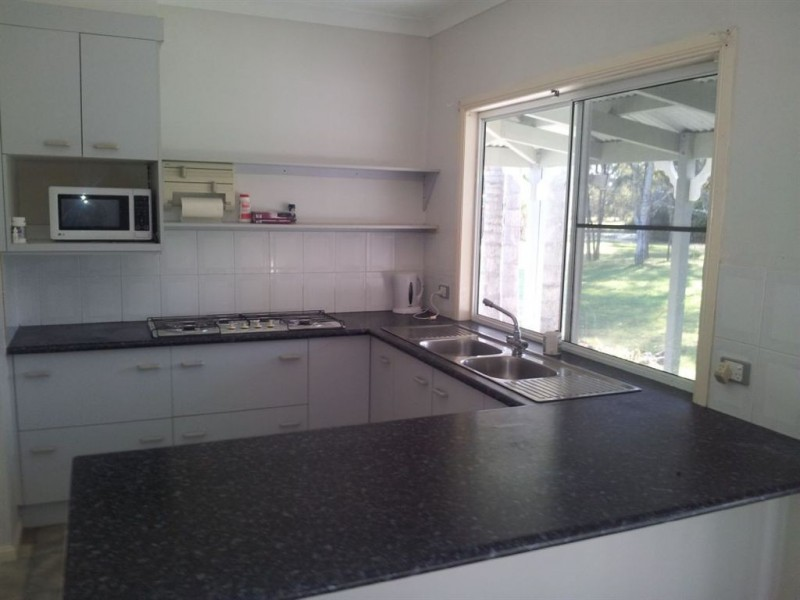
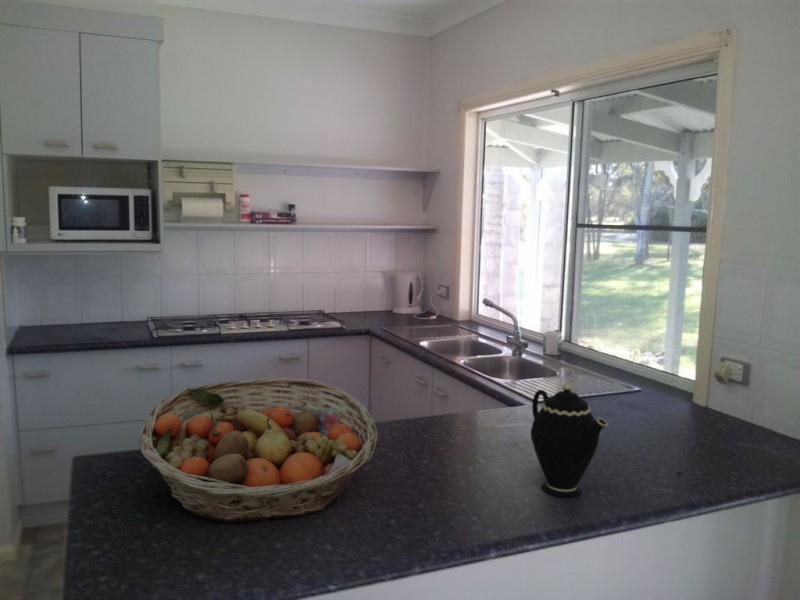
+ fruit basket (262, 444)
+ teapot (565, 437)
